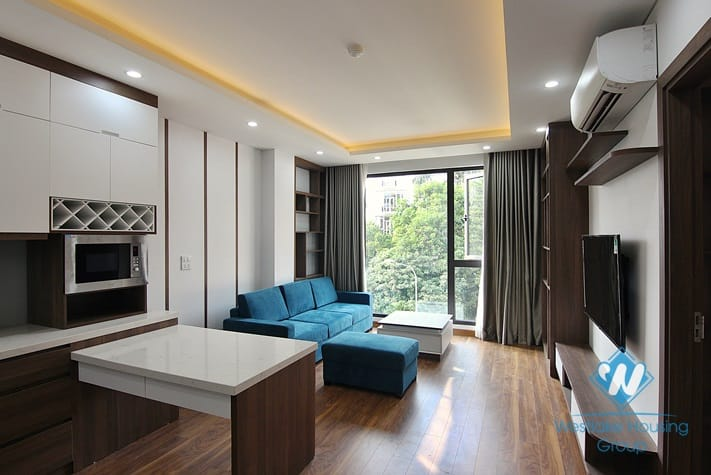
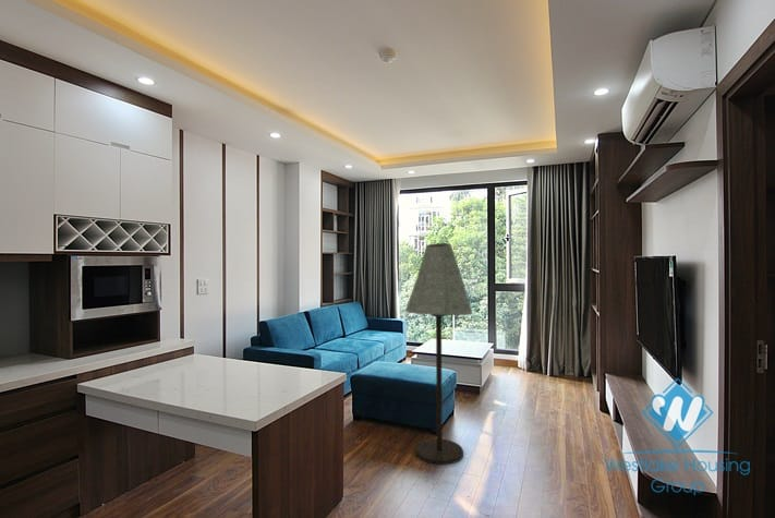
+ floor lamp (438, 347)
